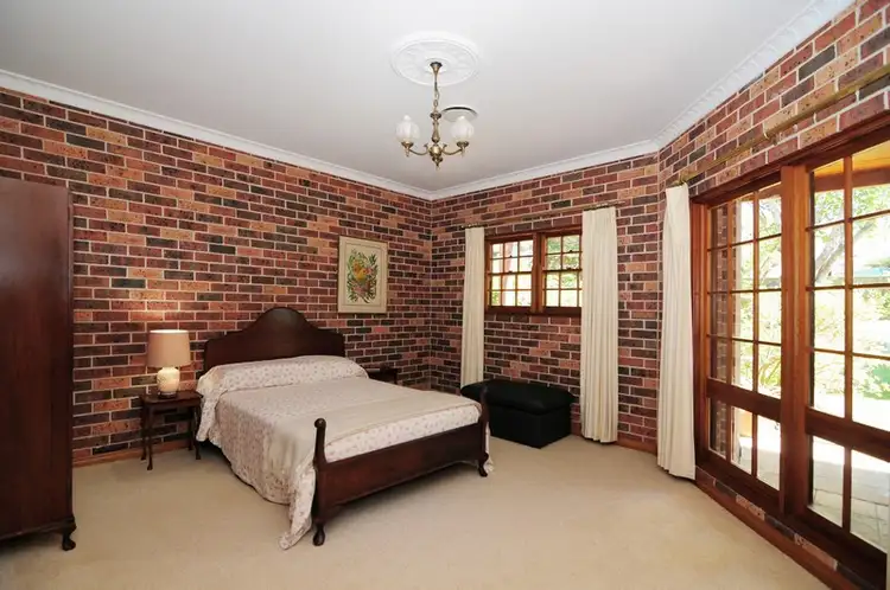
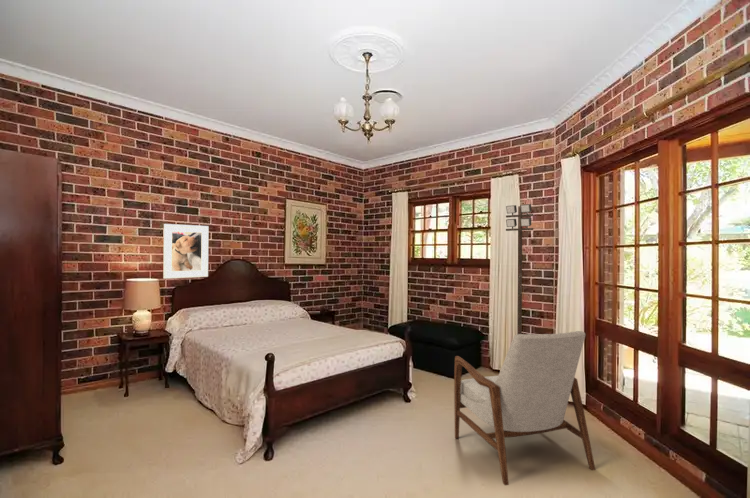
+ portable light tower (521, 294)
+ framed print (186, 251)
+ armchair (519, 387)
